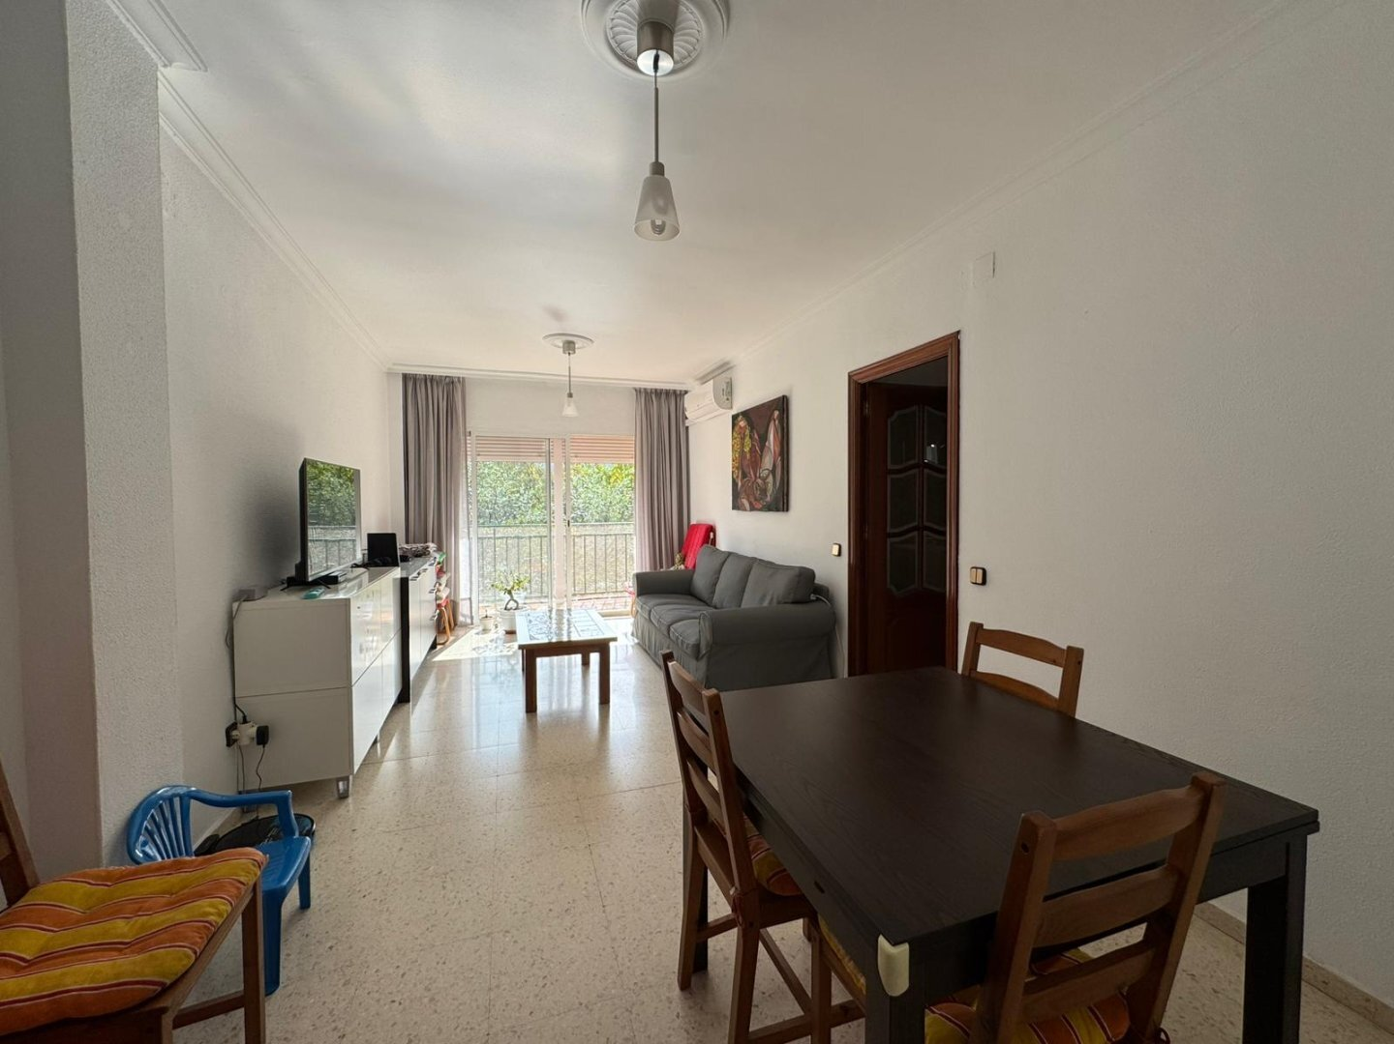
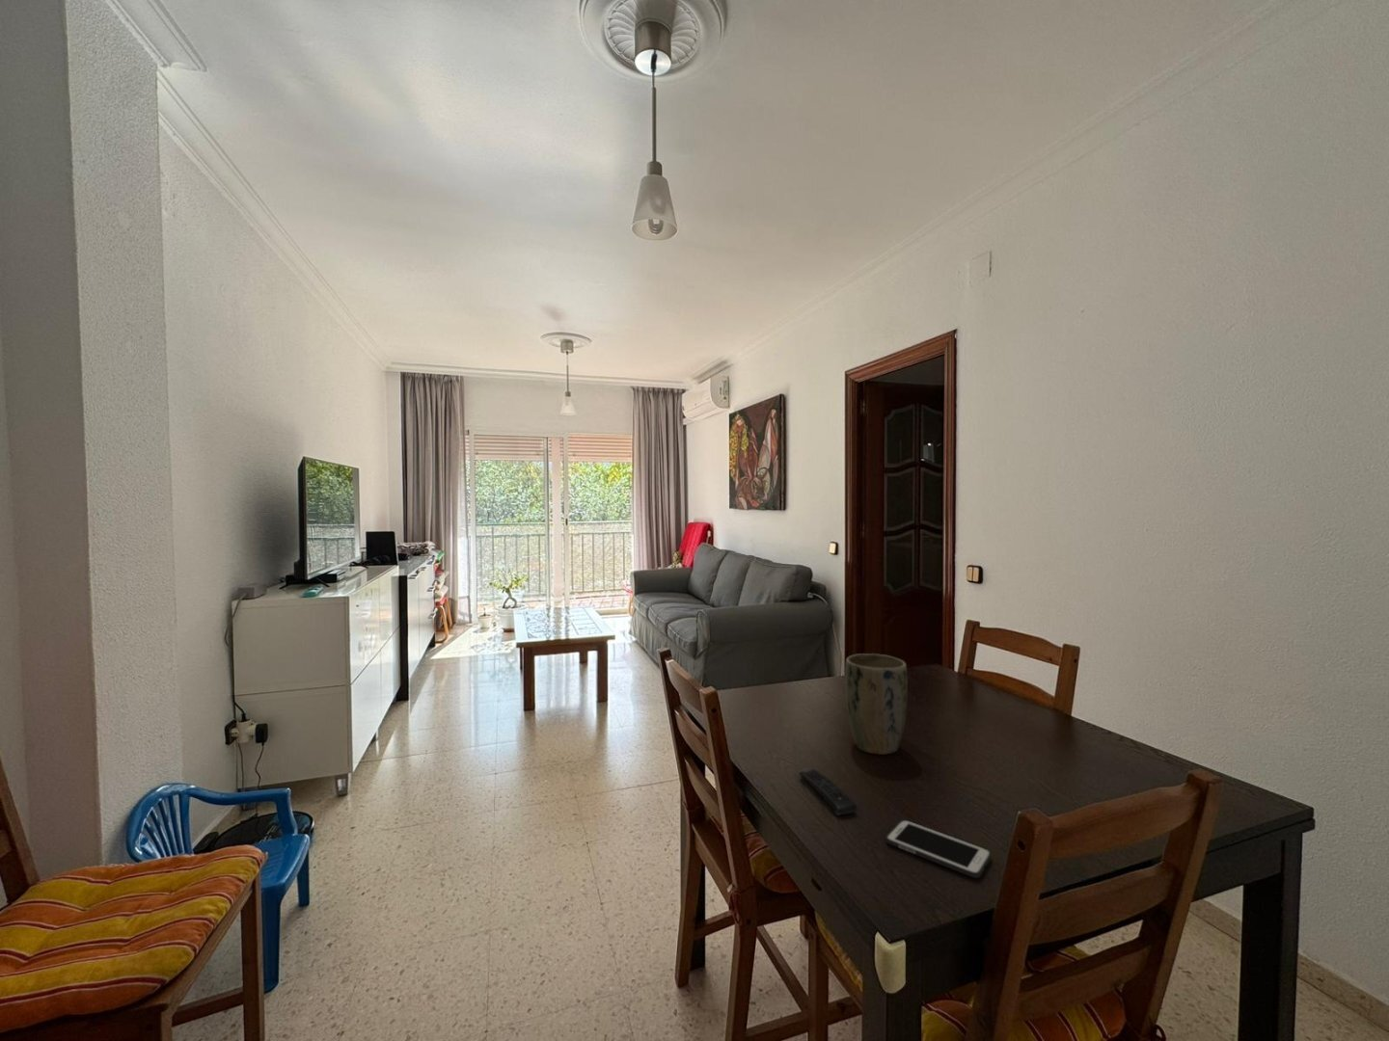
+ remote control (824, 787)
+ plant pot (875, 703)
+ cell phone (936, 846)
